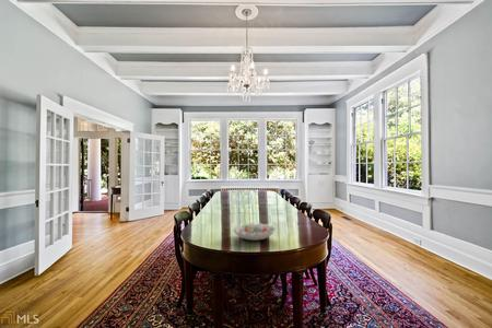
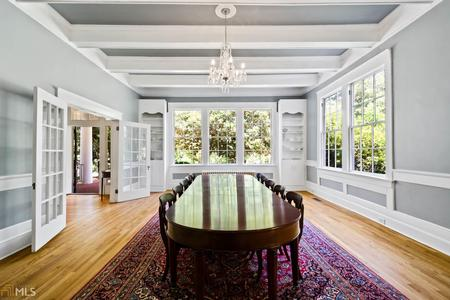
- decorative bowl (254, 232)
